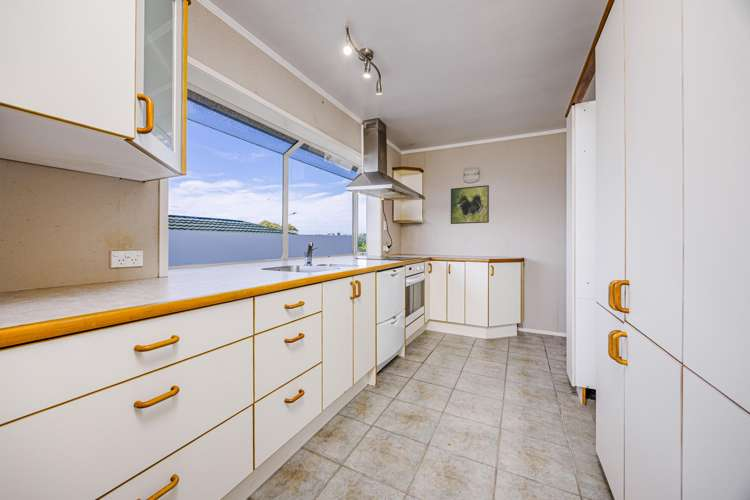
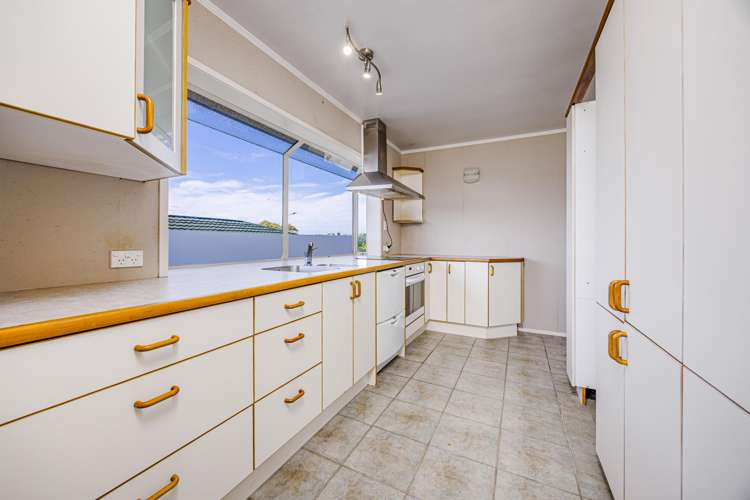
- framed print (469, 205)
